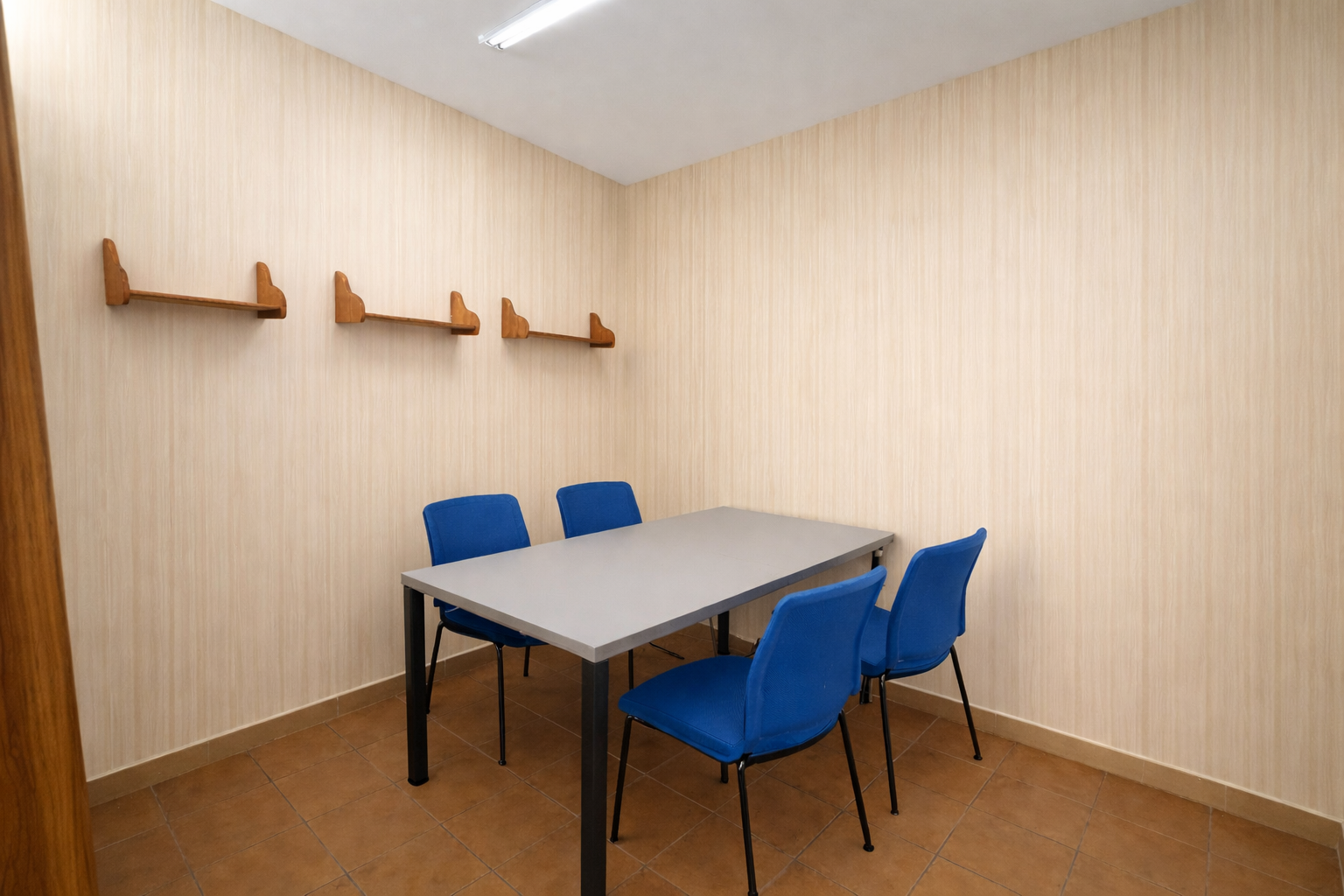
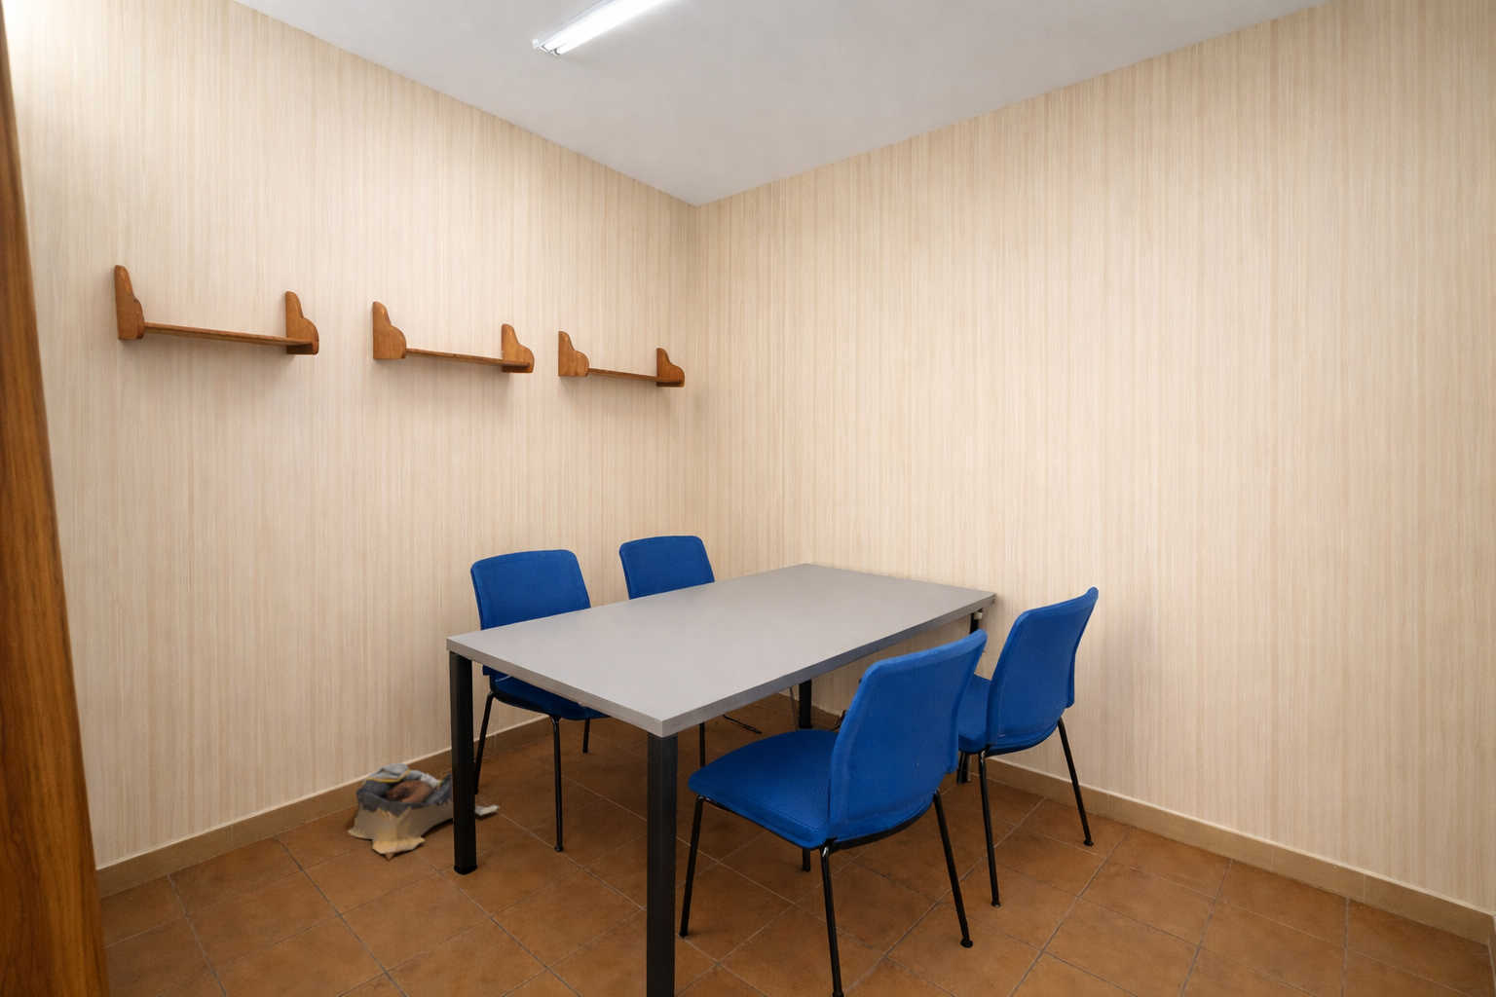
+ bag (414, 794)
